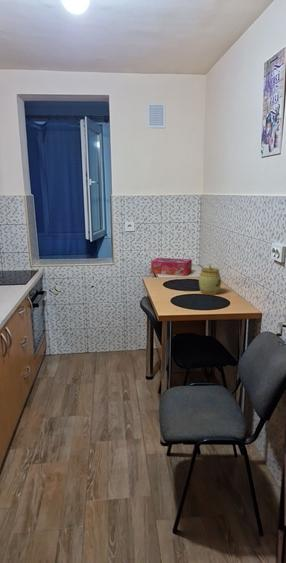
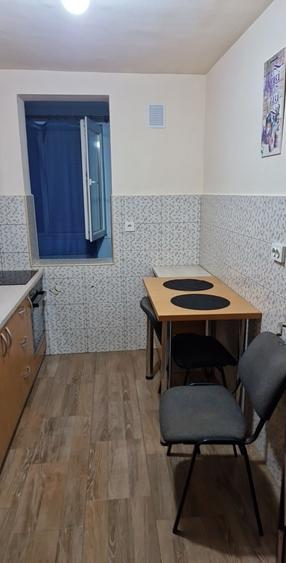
- jar (209, 278)
- tissue box (171, 266)
